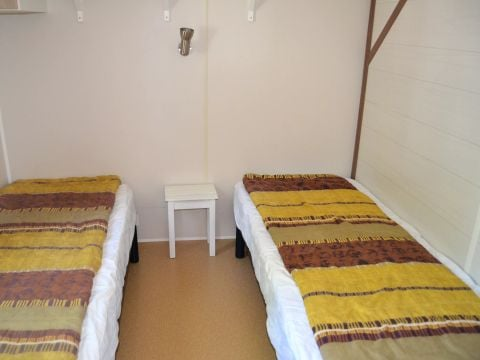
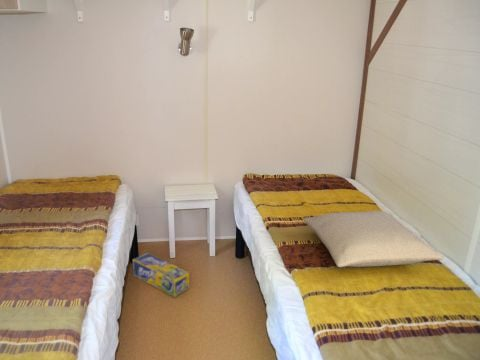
+ pillow (367, 237)
+ box (160, 273)
